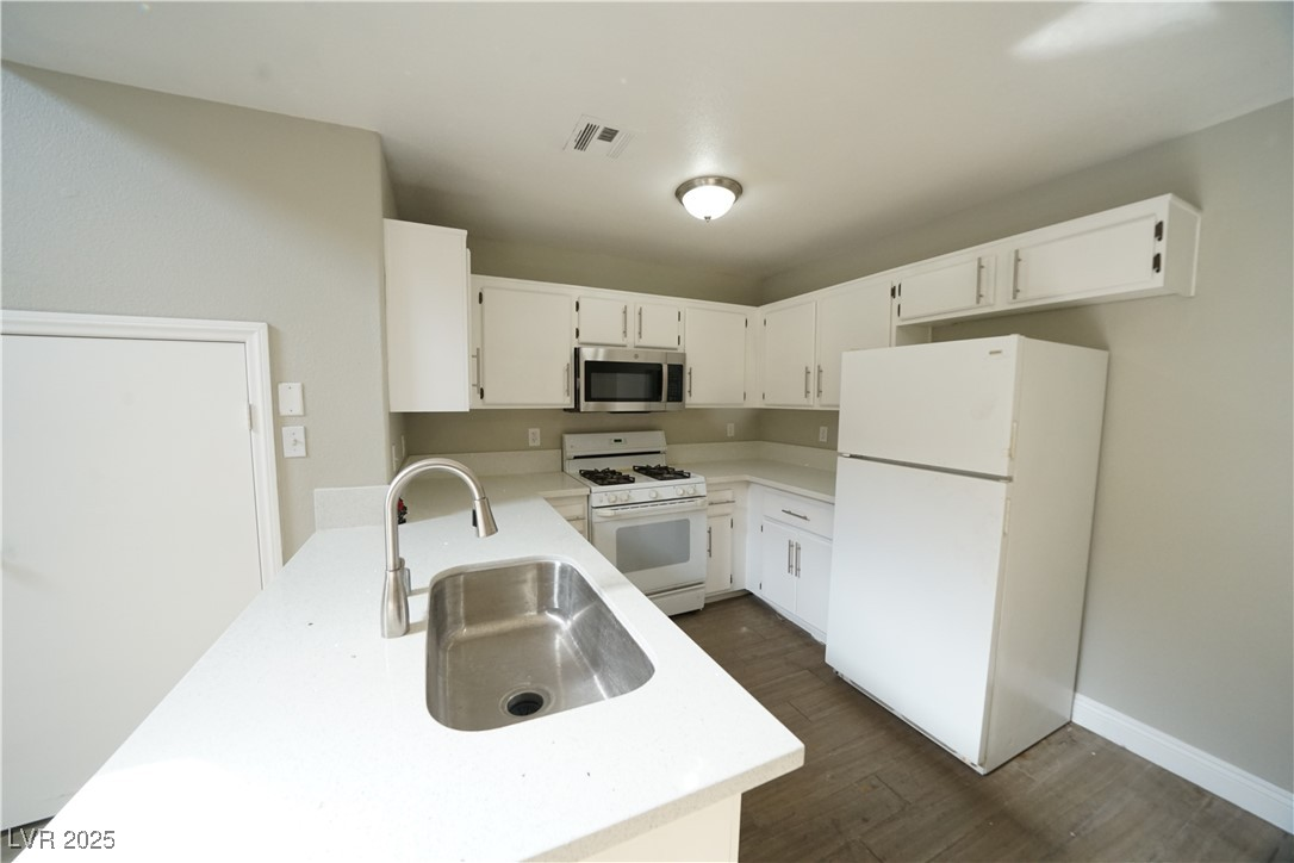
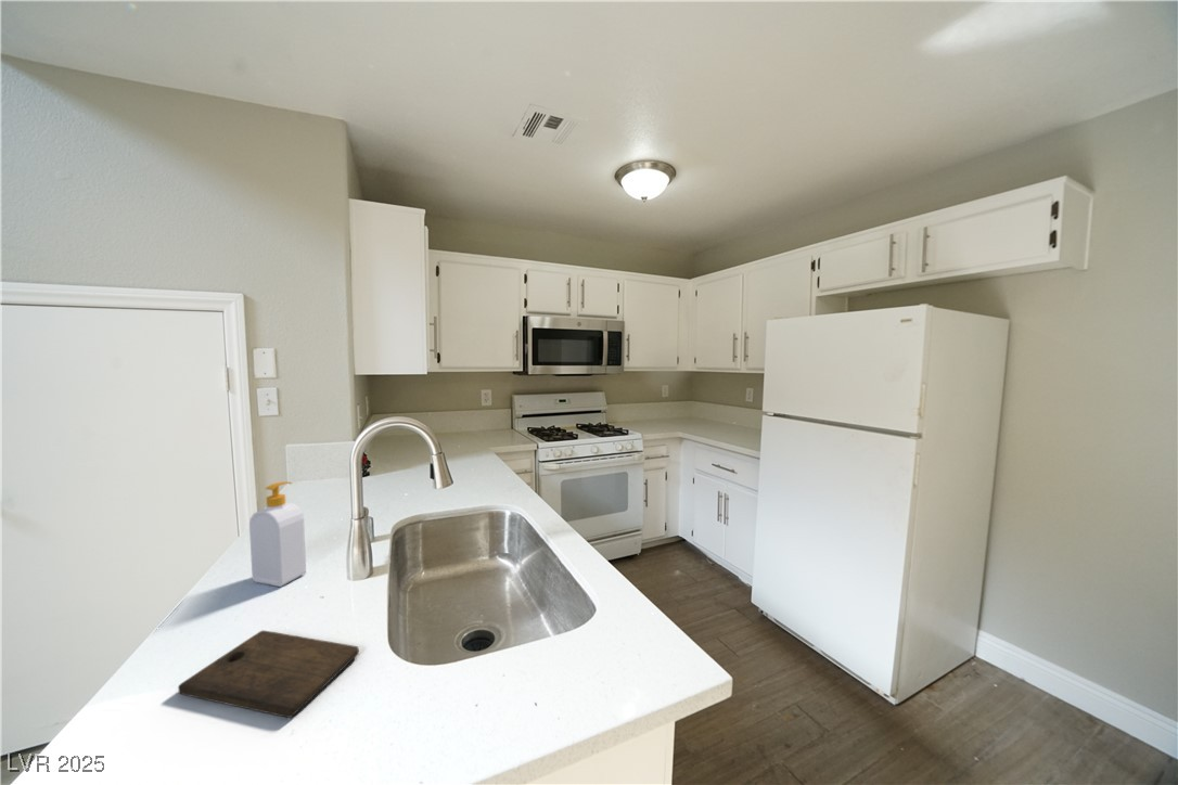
+ cutting board (274, 668)
+ soap bottle (279, 530)
